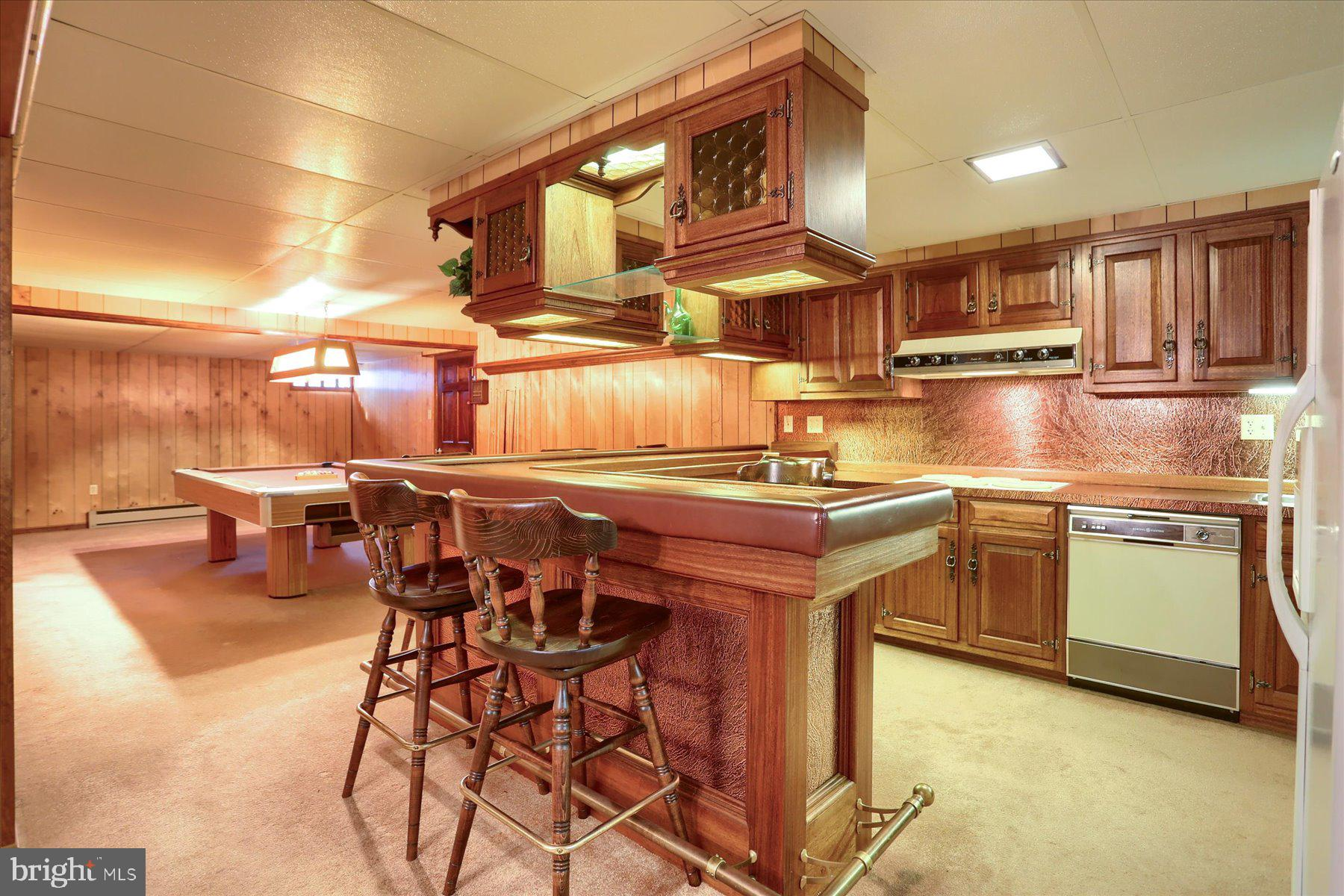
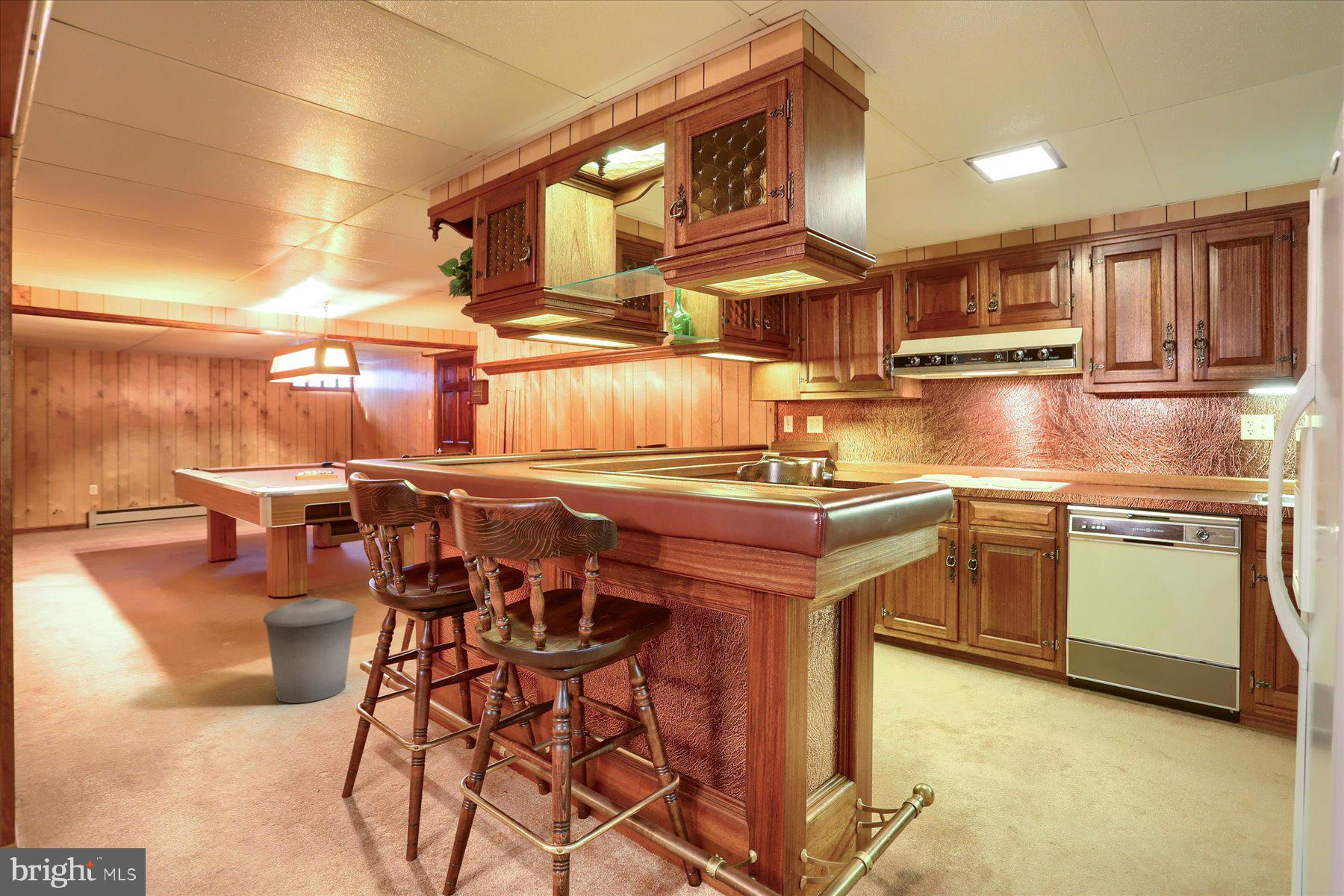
+ trash can (311, 644)
